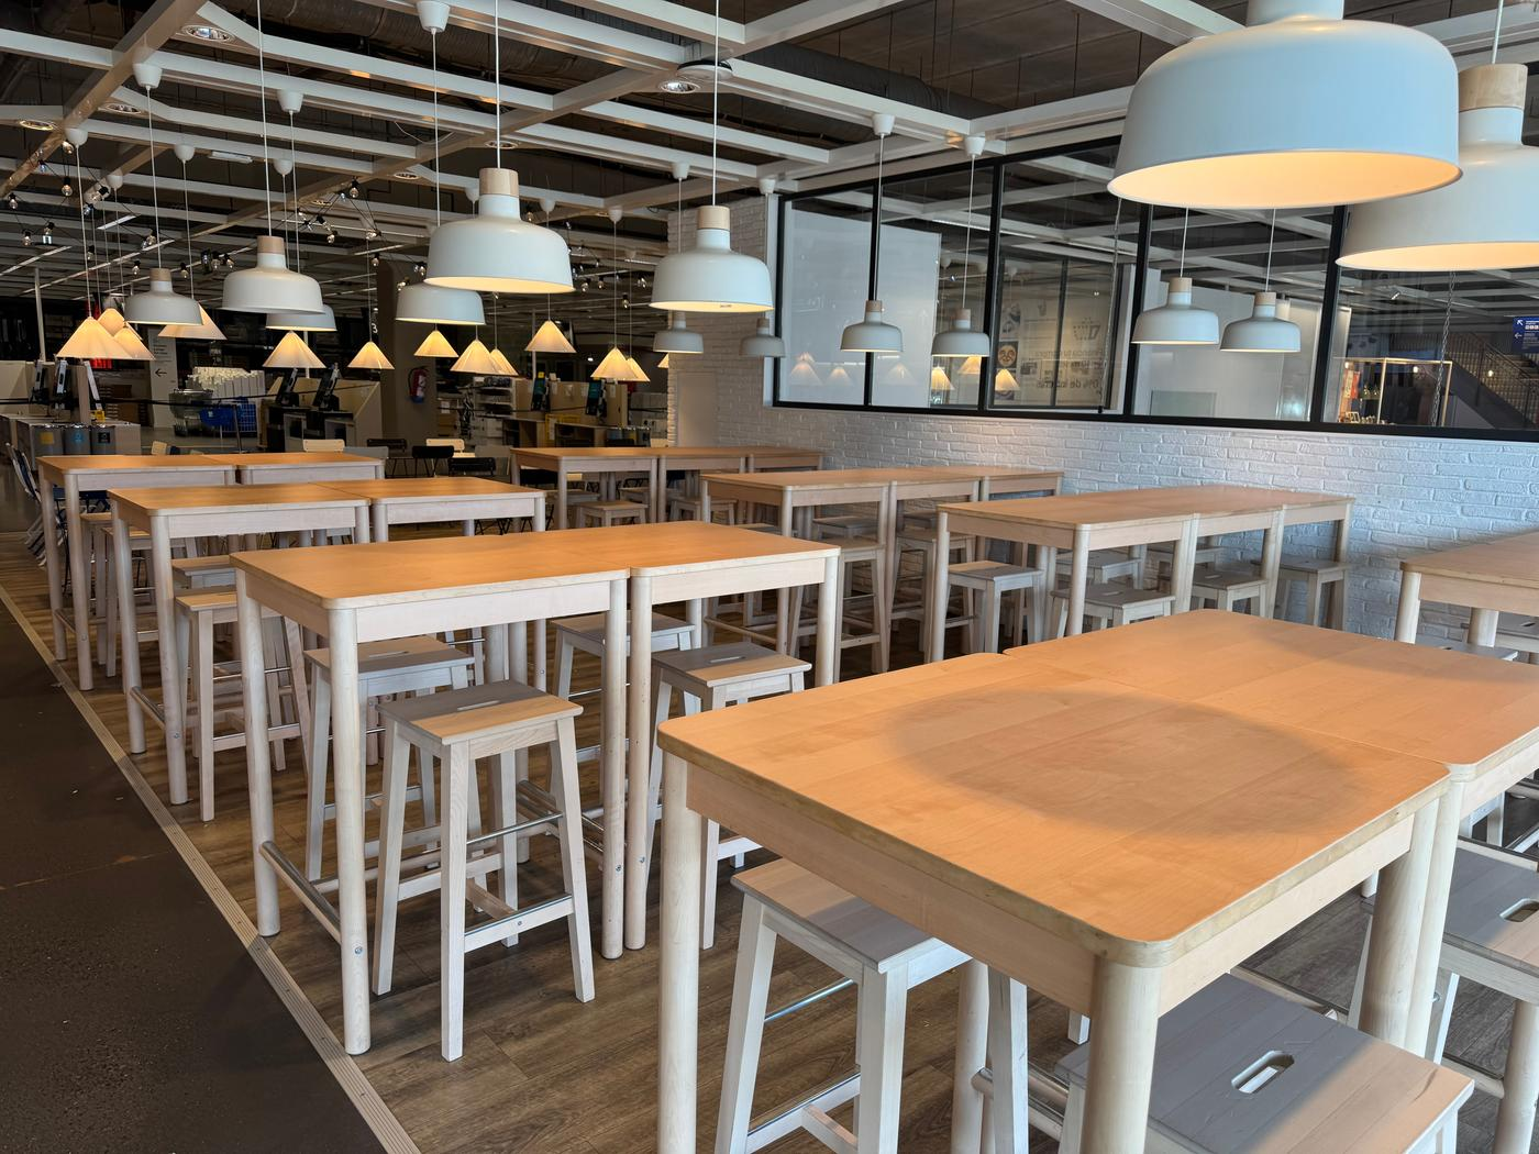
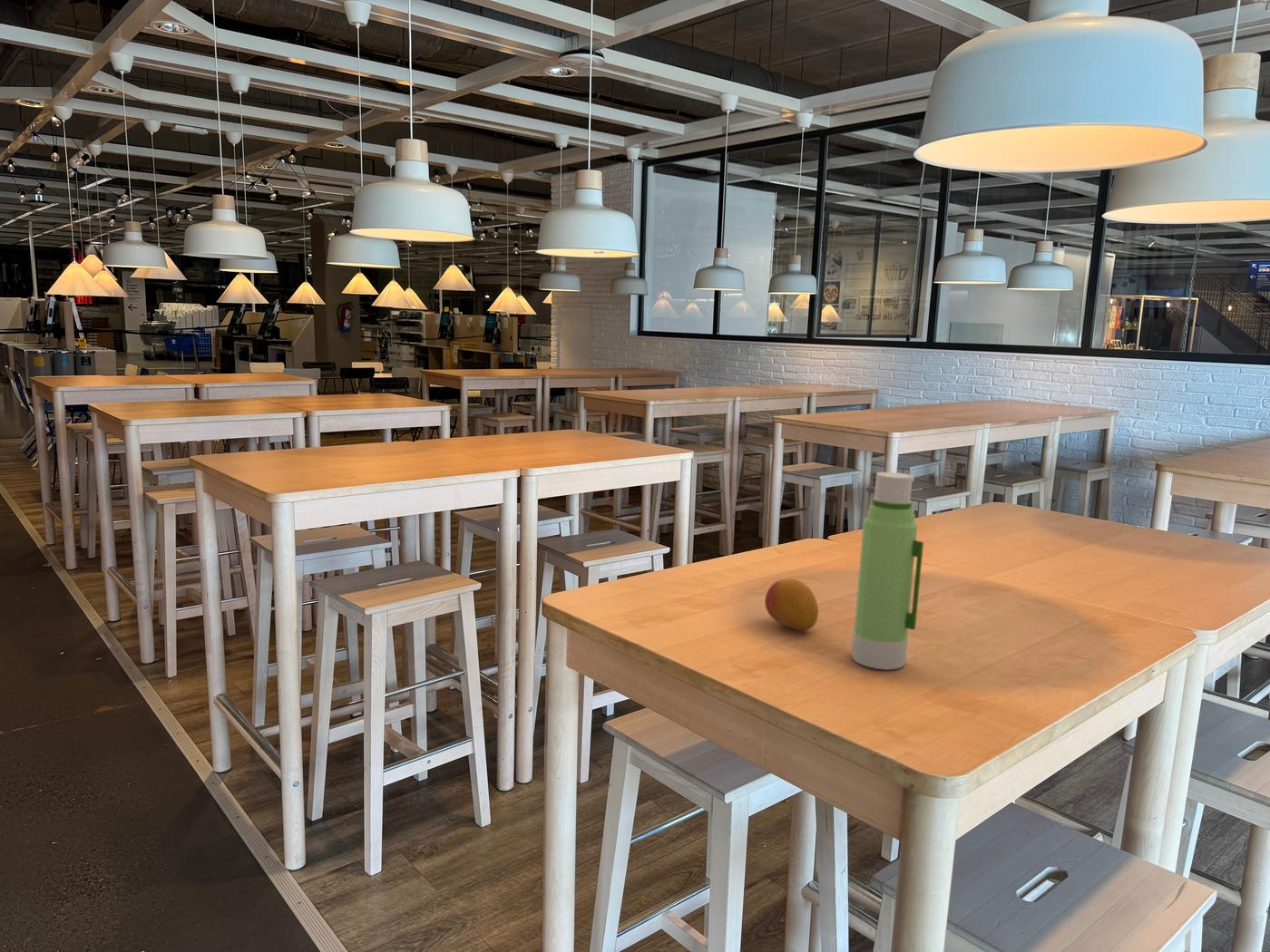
+ water bottle (887, 569)
+ fruit (792, 603)
